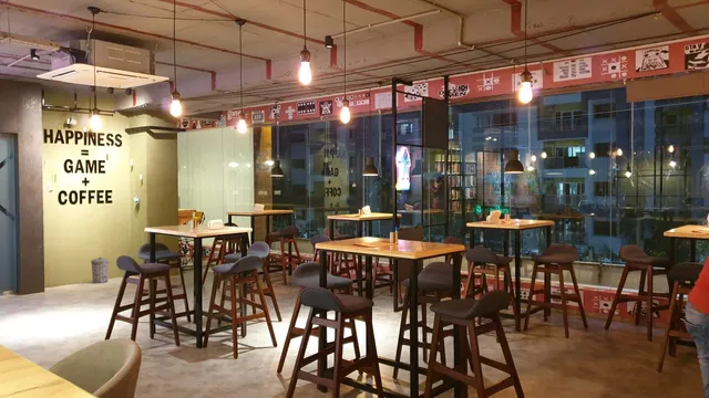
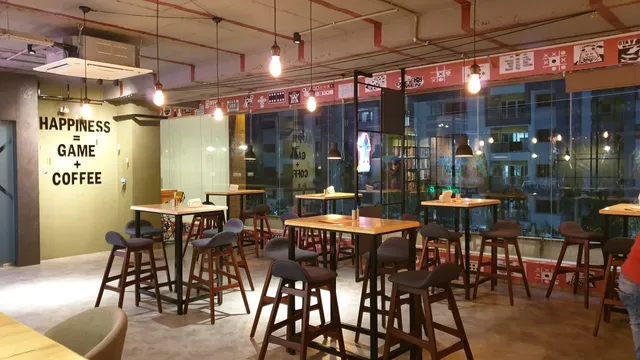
- trash can (100, 270)
